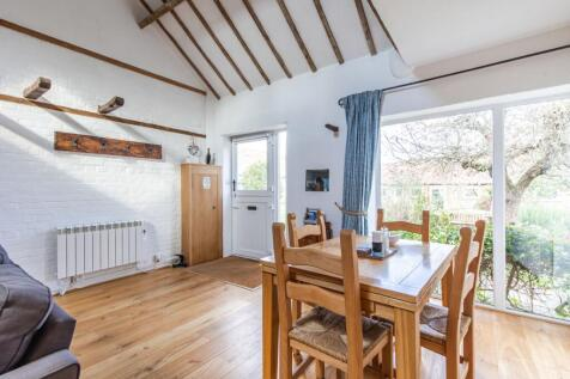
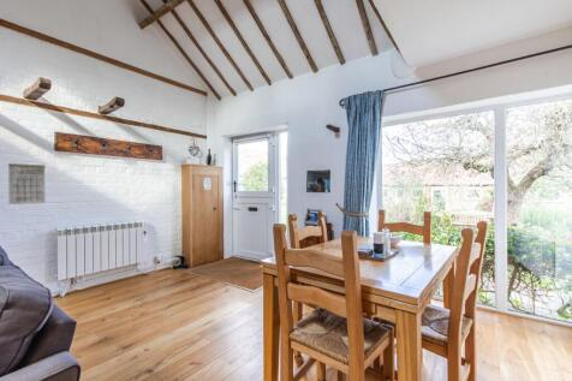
+ calendar (26, 179)
